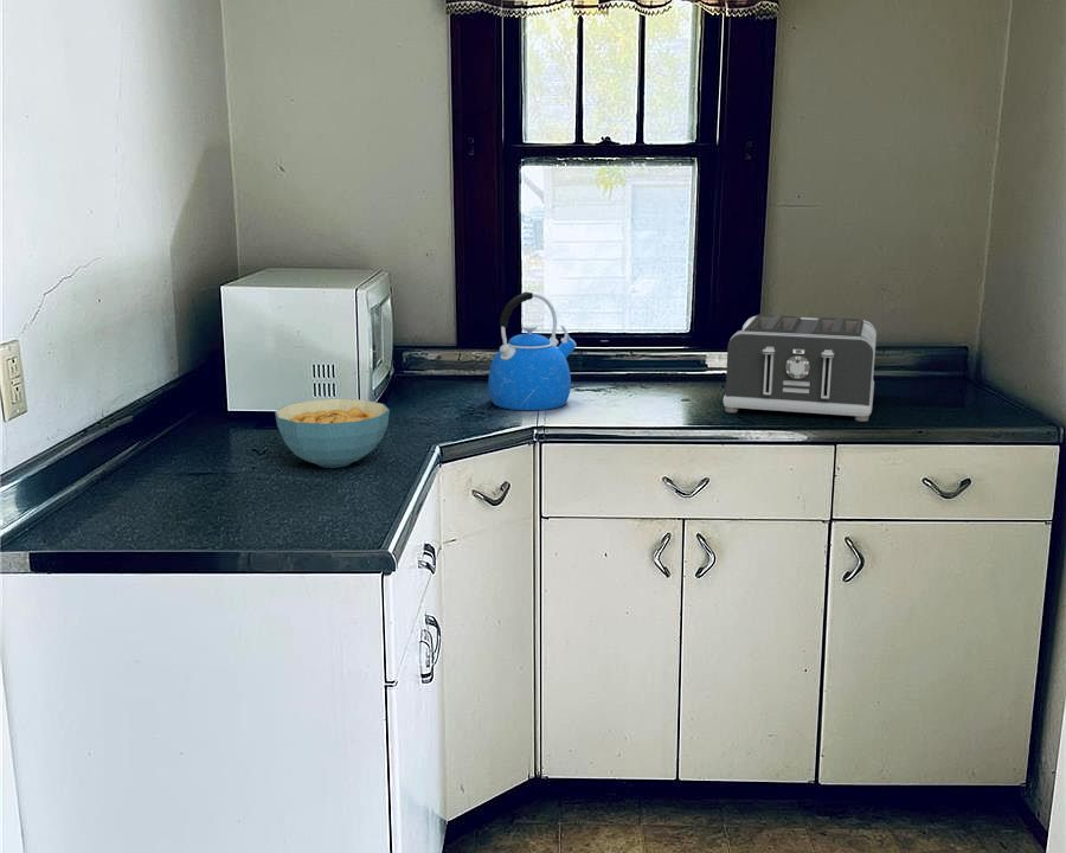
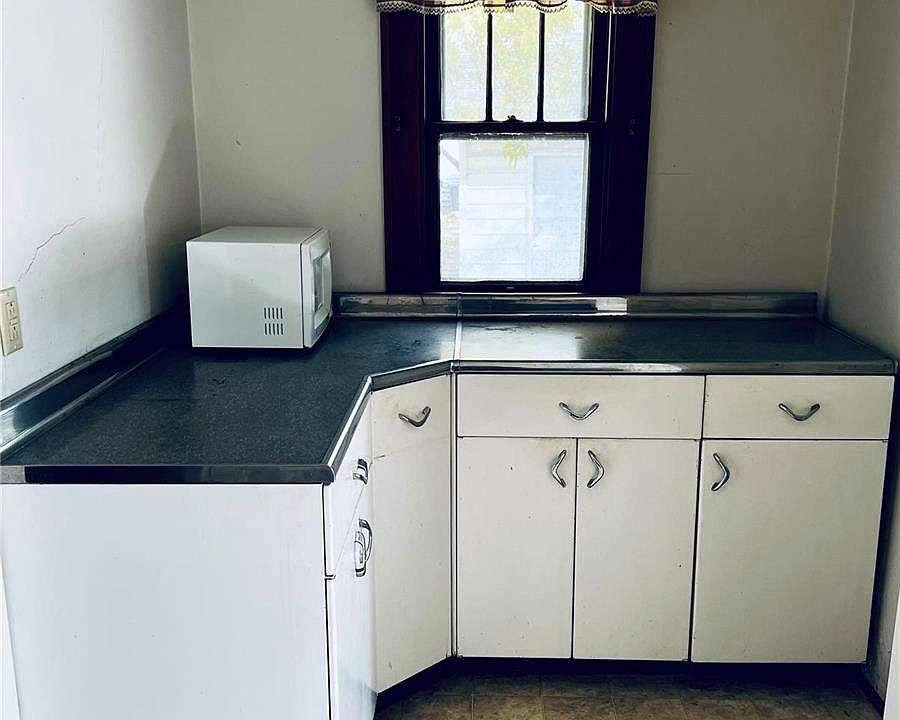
- toaster (802, 364)
- kettle (537, 346)
- cereal bowl (333, 437)
